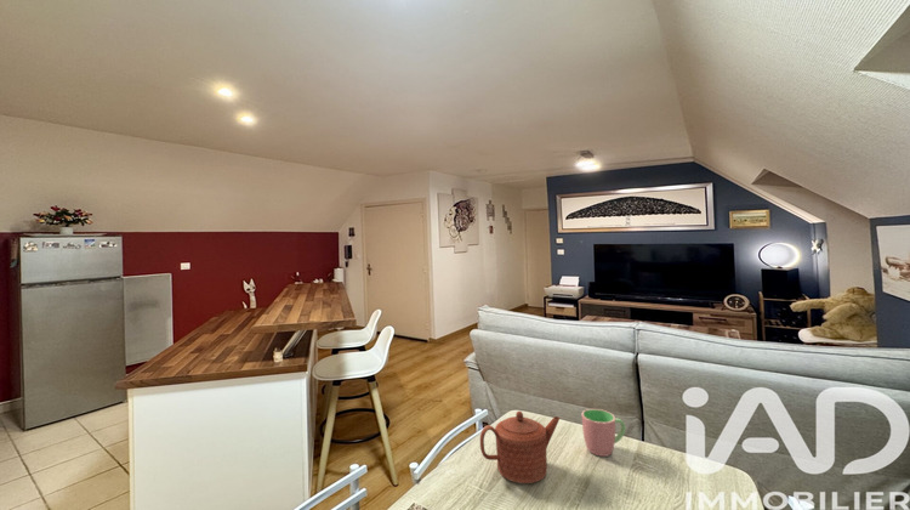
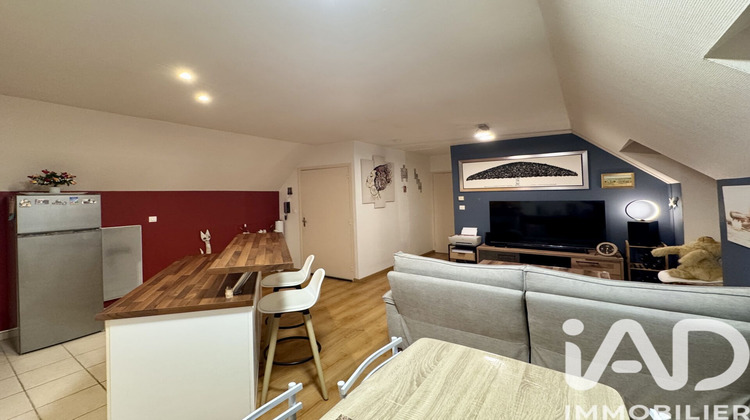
- cup (603, 432)
- teapot (521, 440)
